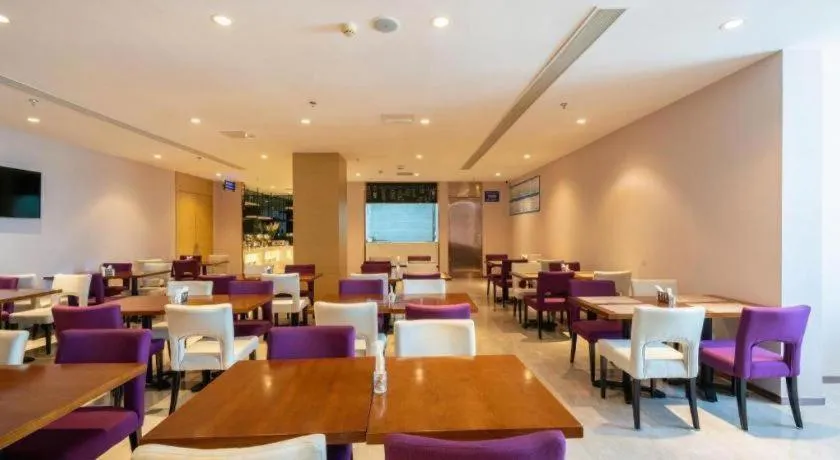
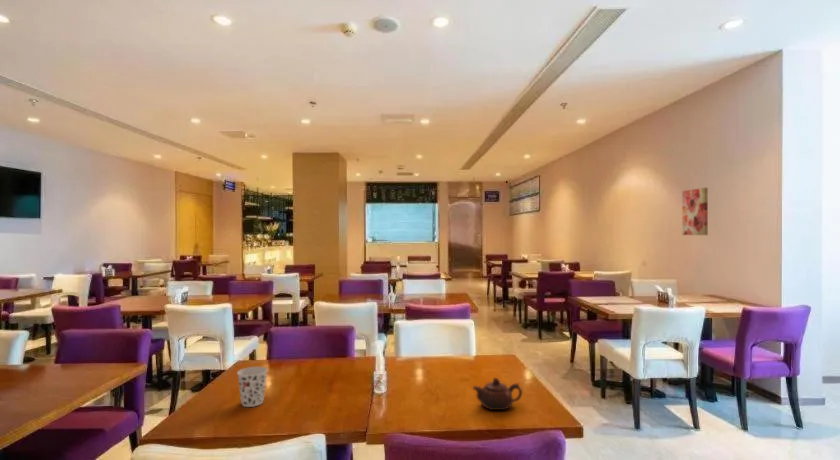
+ wall art (694, 212)
+ cup (252, 387)
+ teapot (497, 391)
